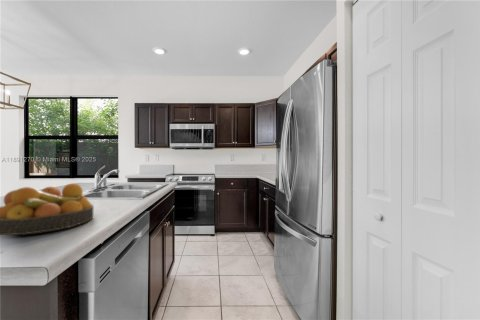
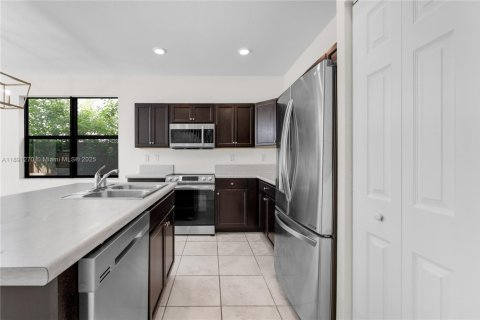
- fruit bowl (44, 203)
